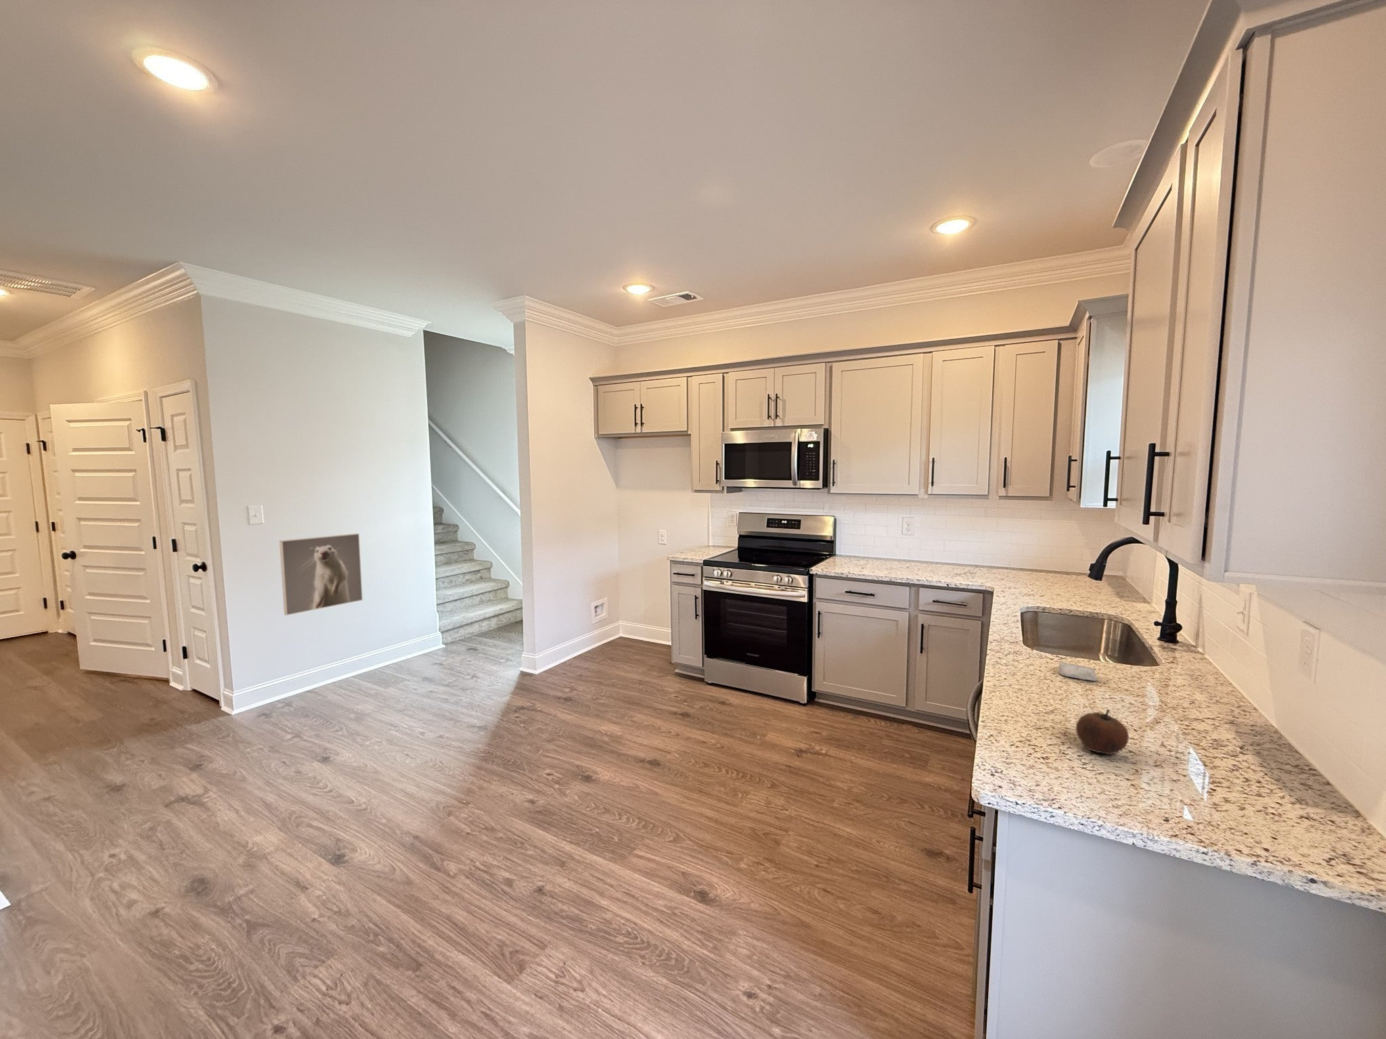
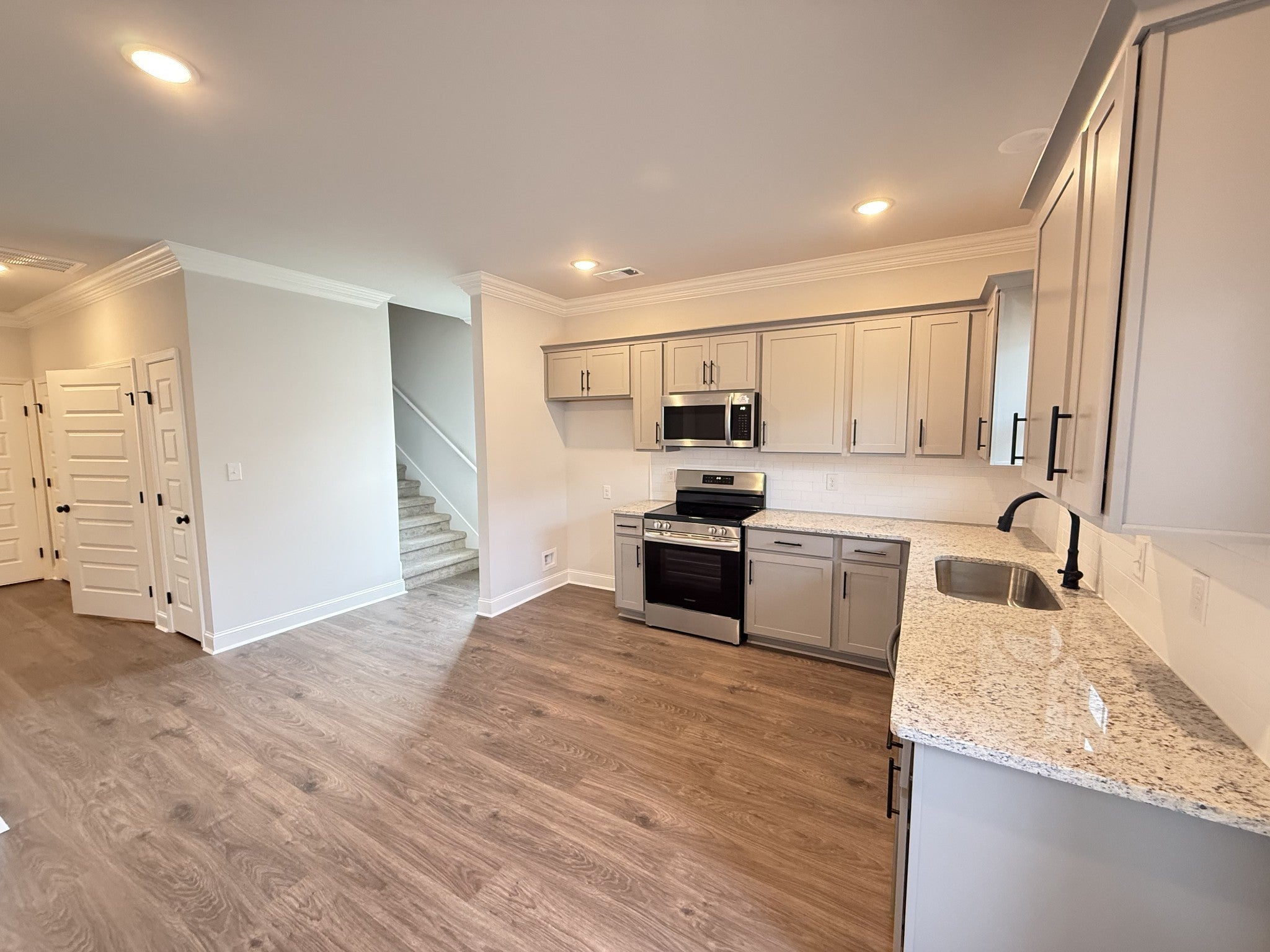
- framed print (323, 572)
- fruit (1101, 730)
- soap bar (1077, 670)
